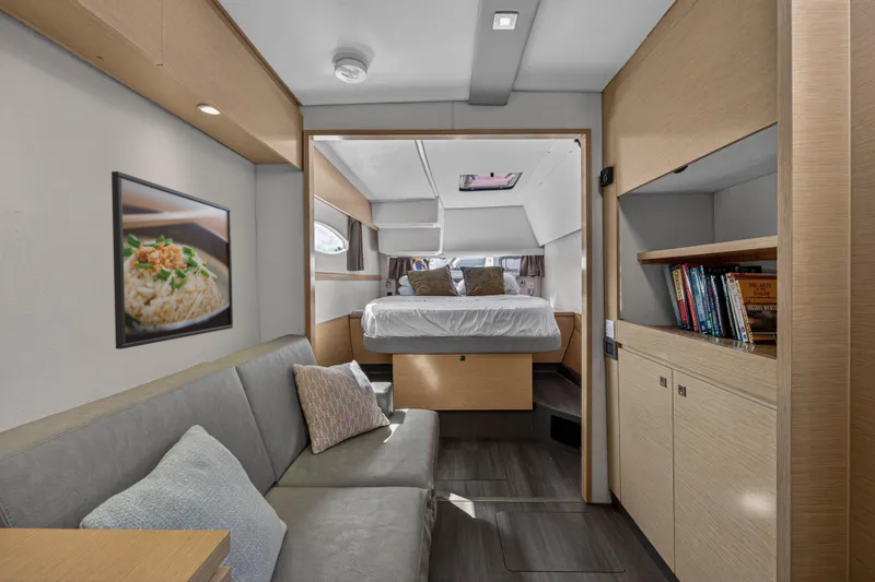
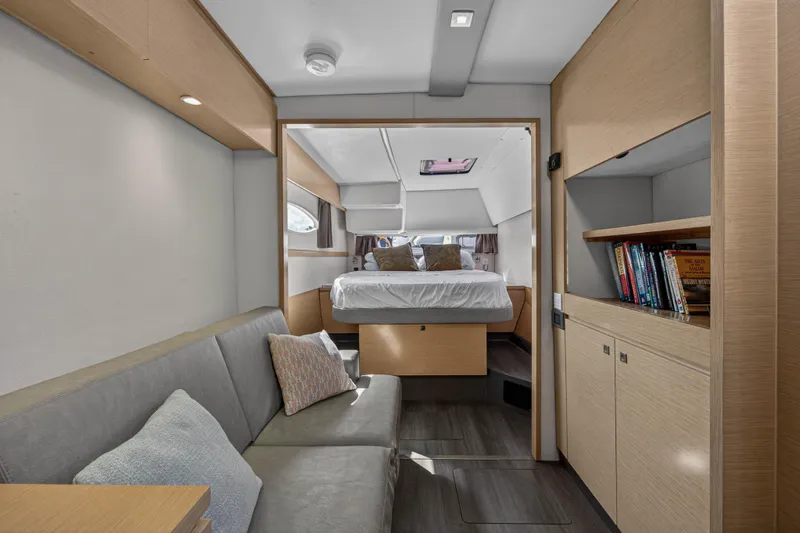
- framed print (184, 264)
